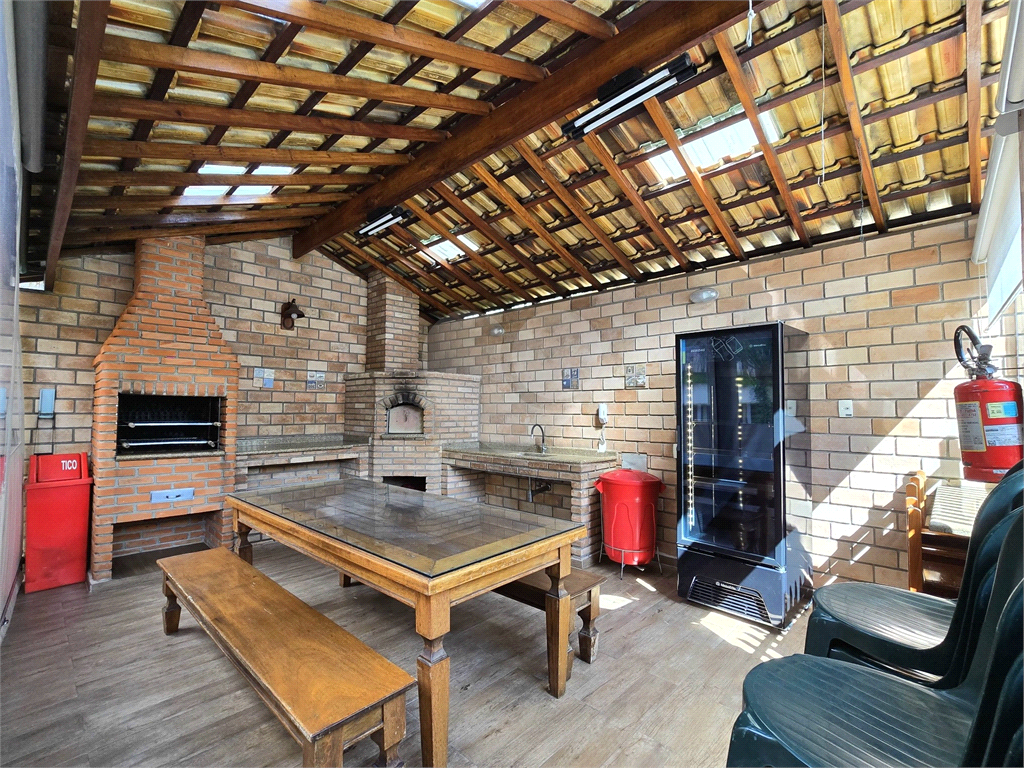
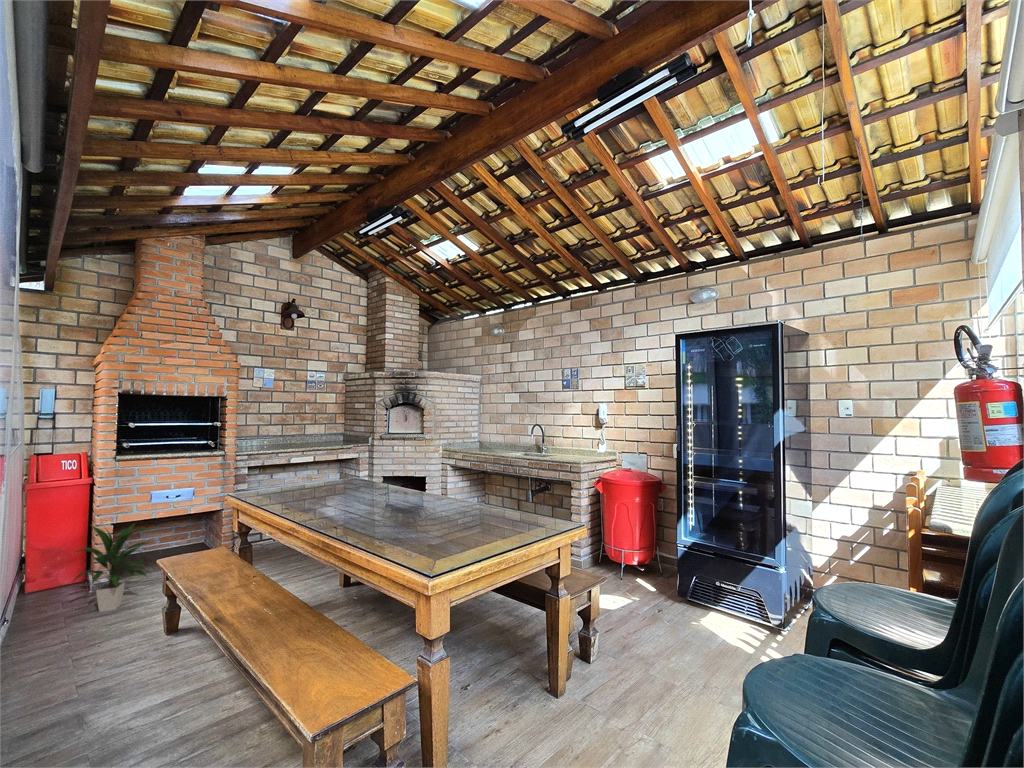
+ indoor plant (114, 564)
